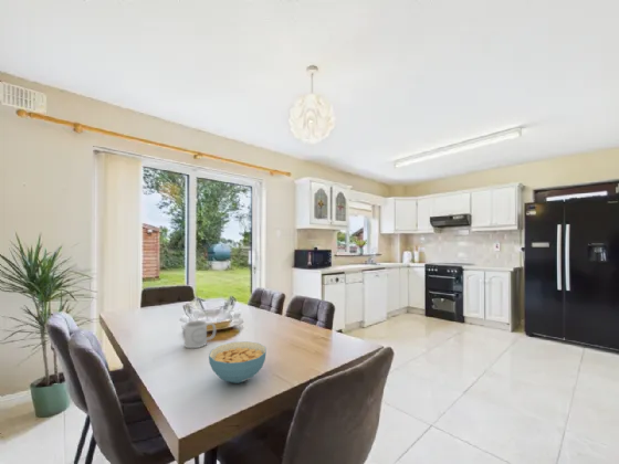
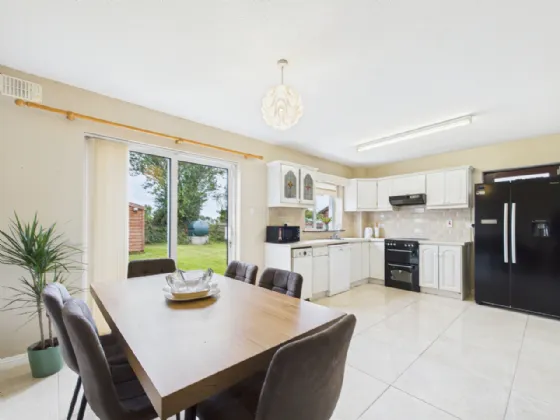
- cereal bowl (238, 365)
- mug (200, 333)
